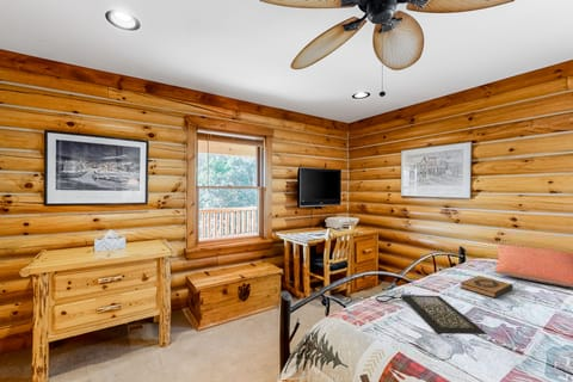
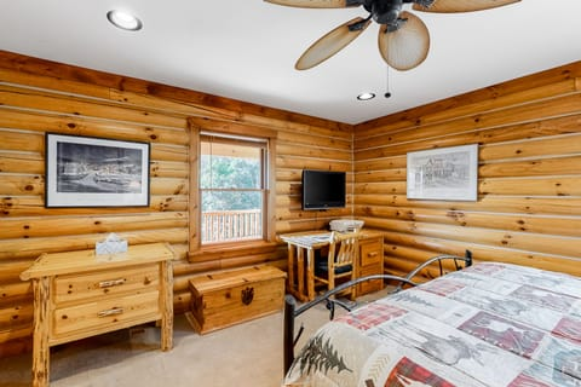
- hardback book (486, 285)
- clutch bag (433, 309)
- pillow (535, 263)
